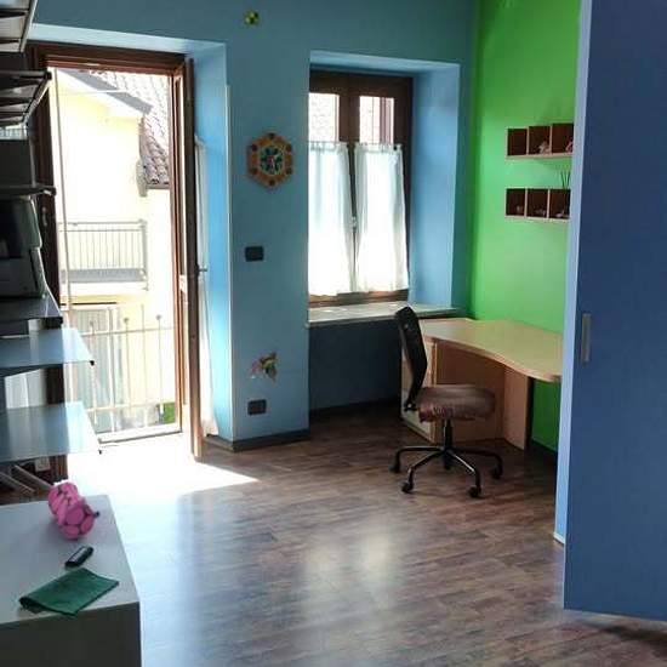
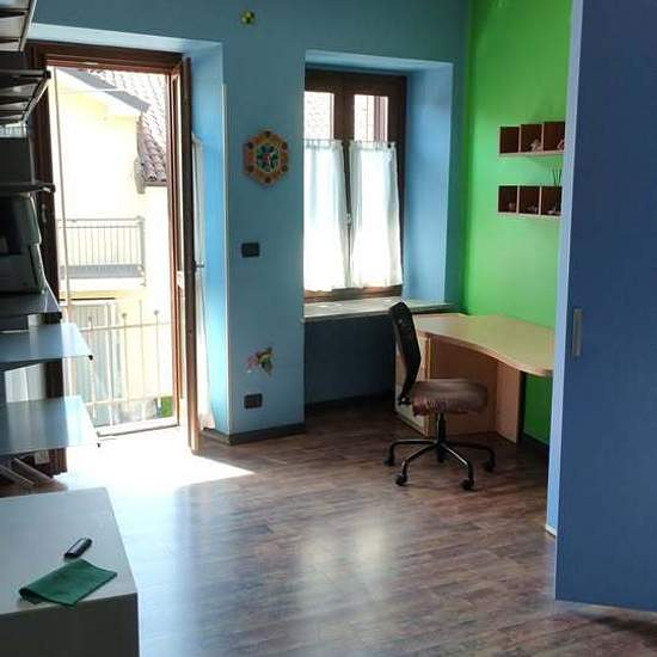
- pencil case (70, 507)
